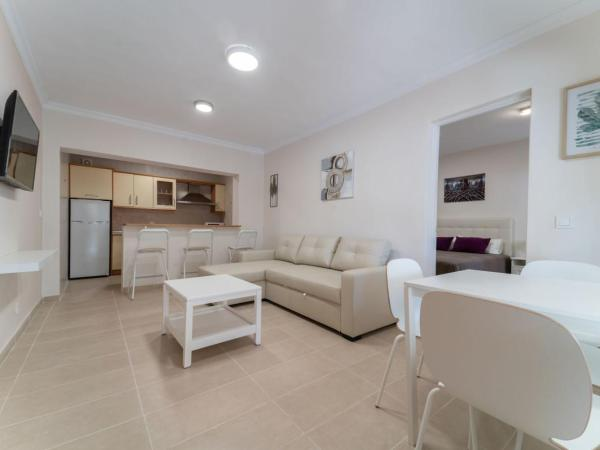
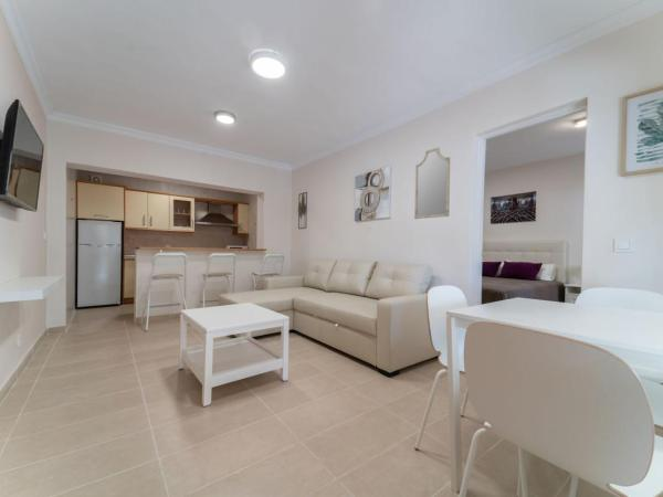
+ home mirror (431, 183)
